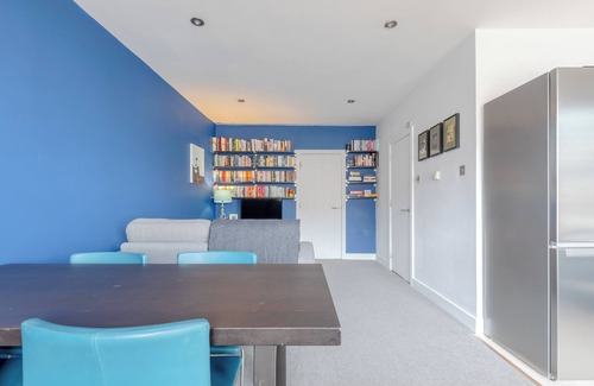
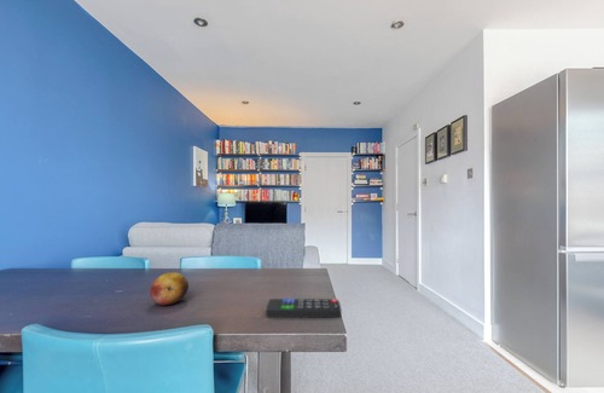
+ remote control (303, 307)
+ fruit (170, 287)
